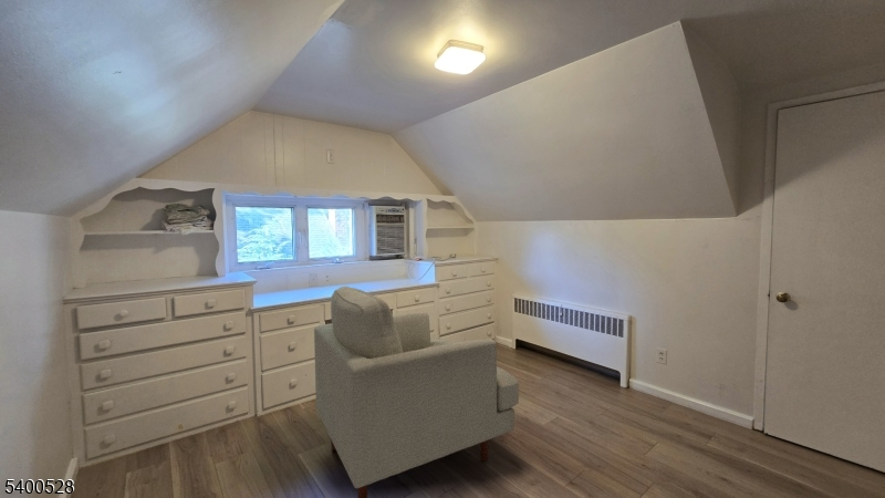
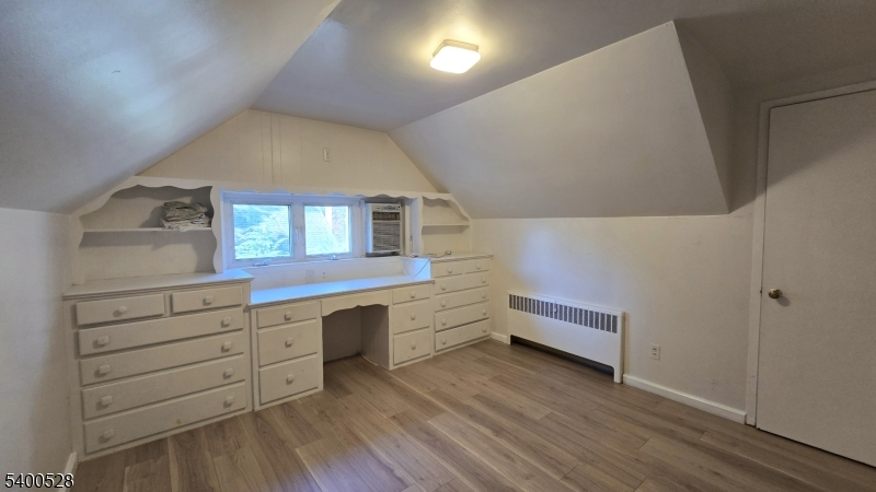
- chair (410, 370)
